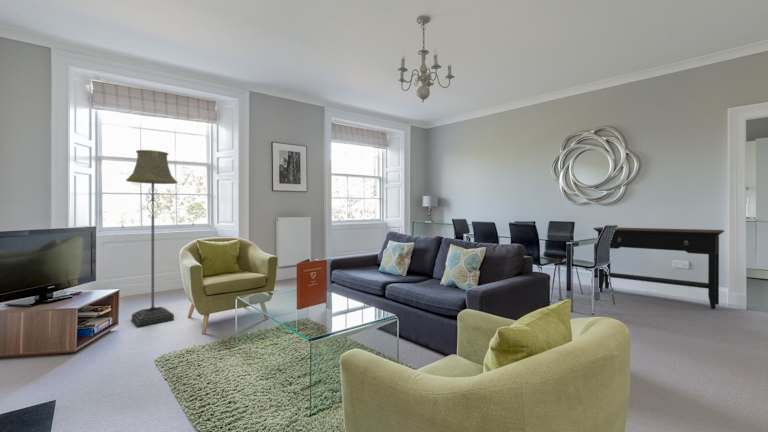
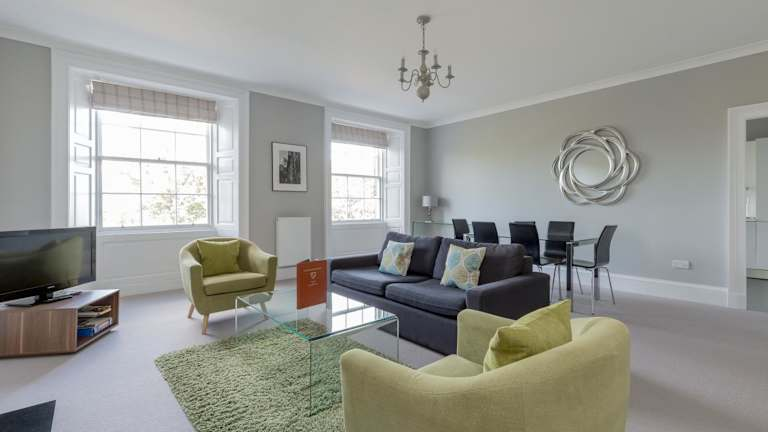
- console table (653, 277)
- floor lamp (152, 235)
